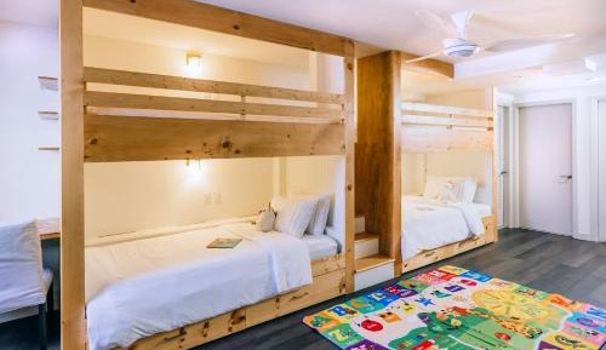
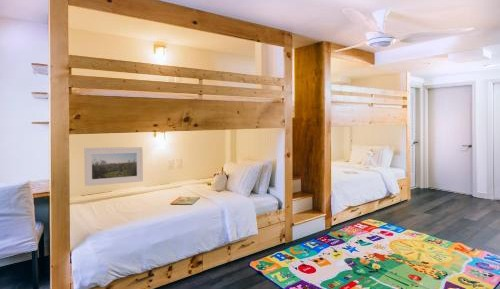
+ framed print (115, 165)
